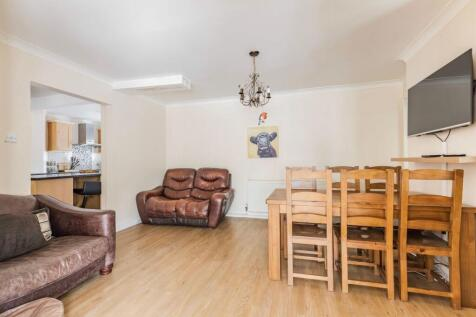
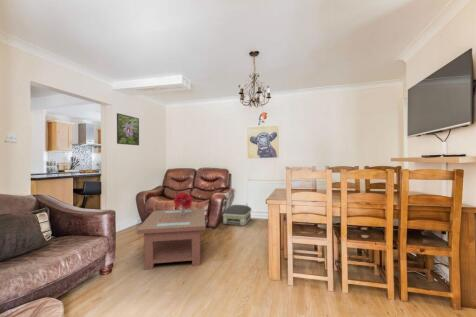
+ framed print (128, 130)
+ bouquet (183, 203)
+ air purifier (237, 213)
+ coffee table (176, 234)
